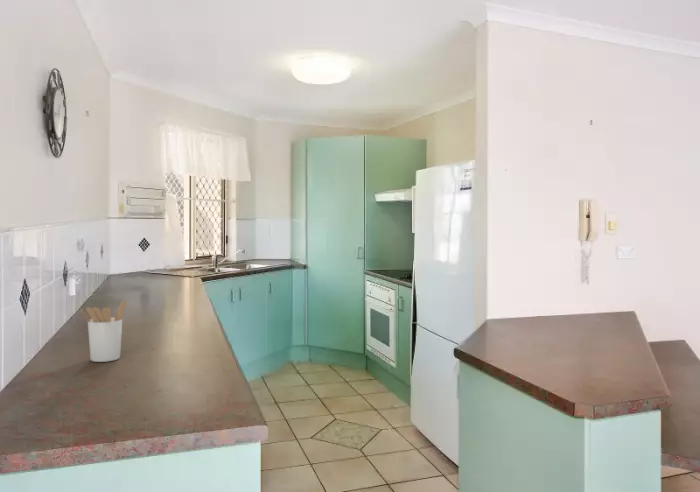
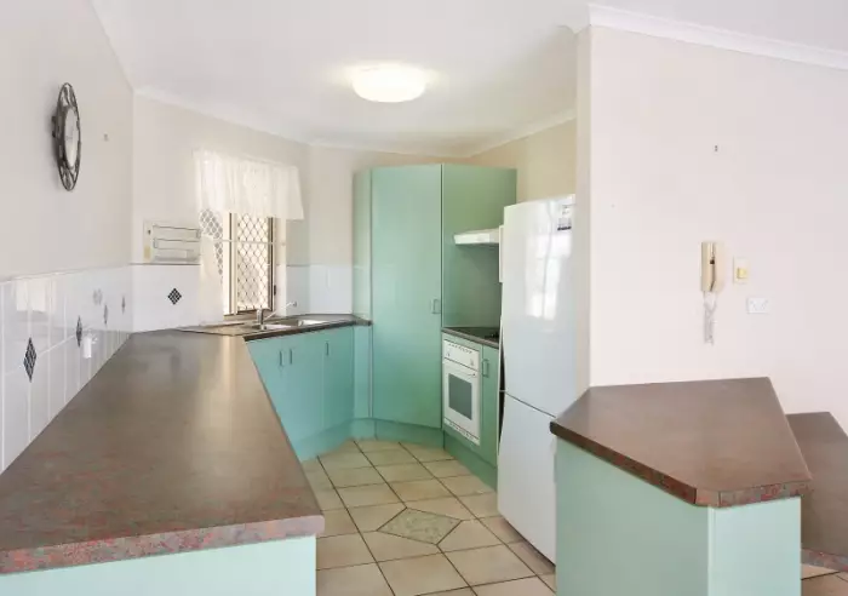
- utensil holder (103, 331)
